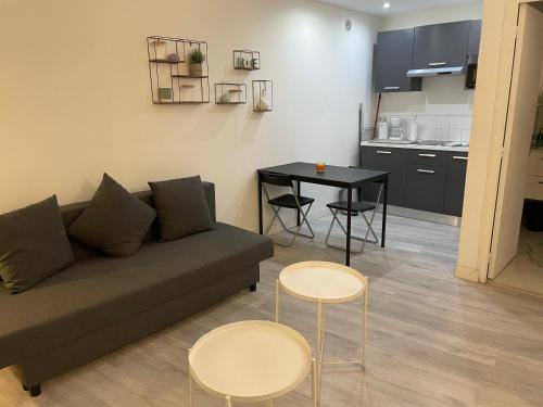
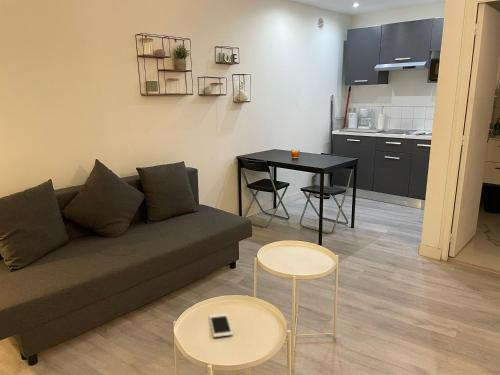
+ cell phone (220, 324)
